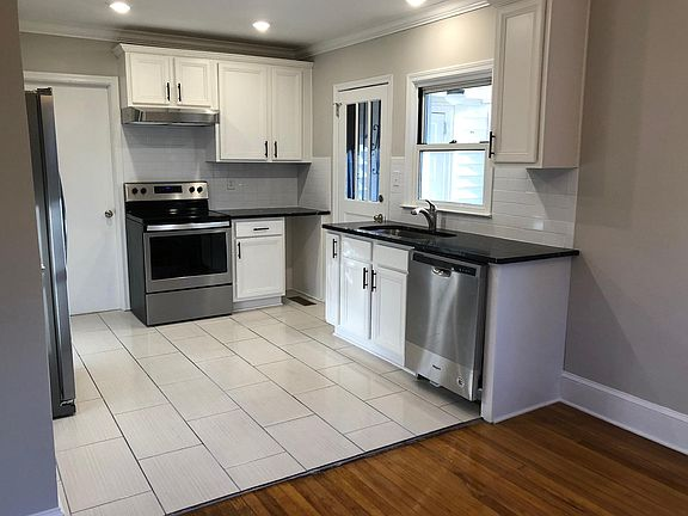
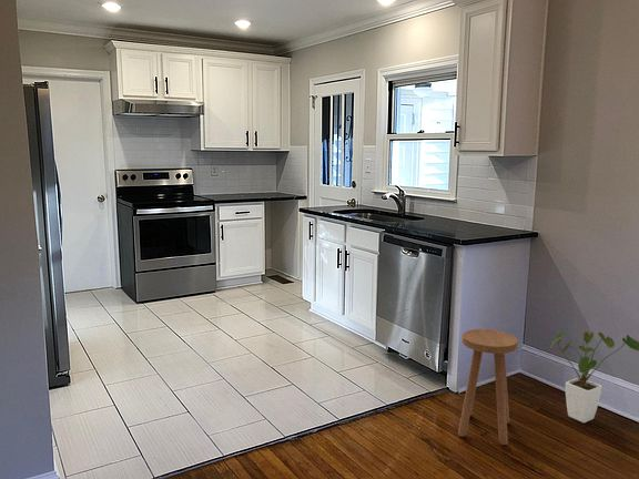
+ house plant (590, 375)
+ stool (496, 384)
